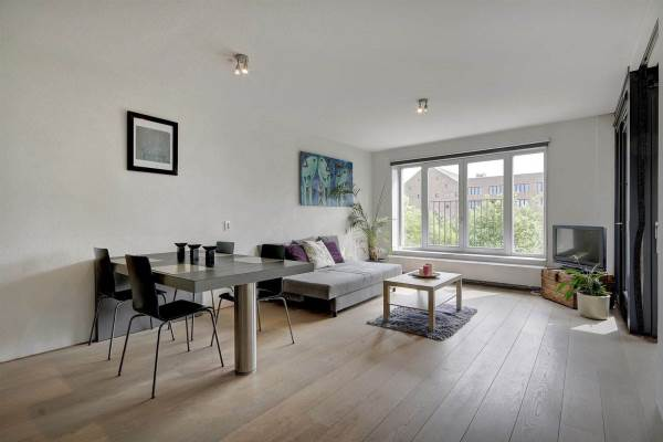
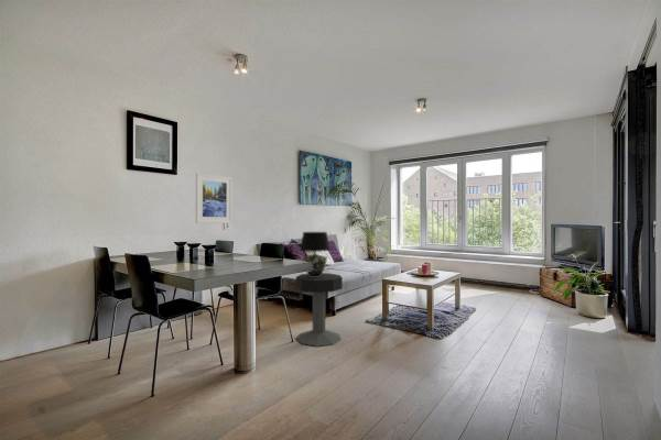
+ side table (318, 307)
+ table lamp (314, 253)
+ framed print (214, 199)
